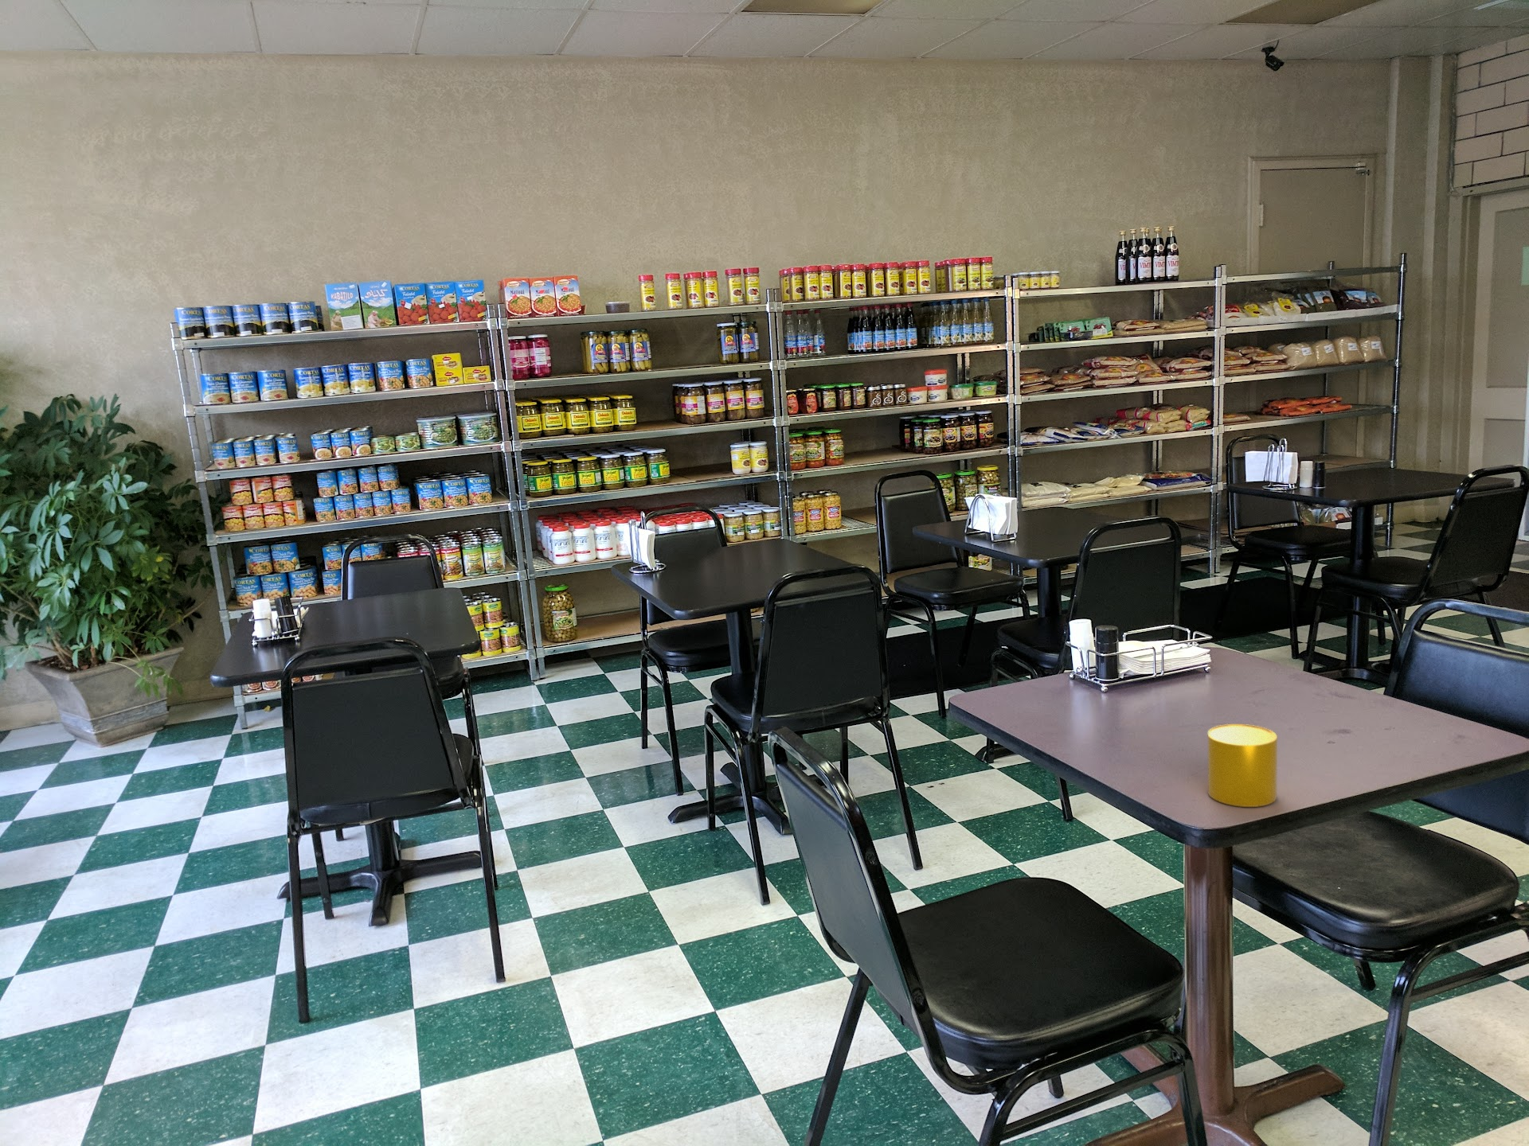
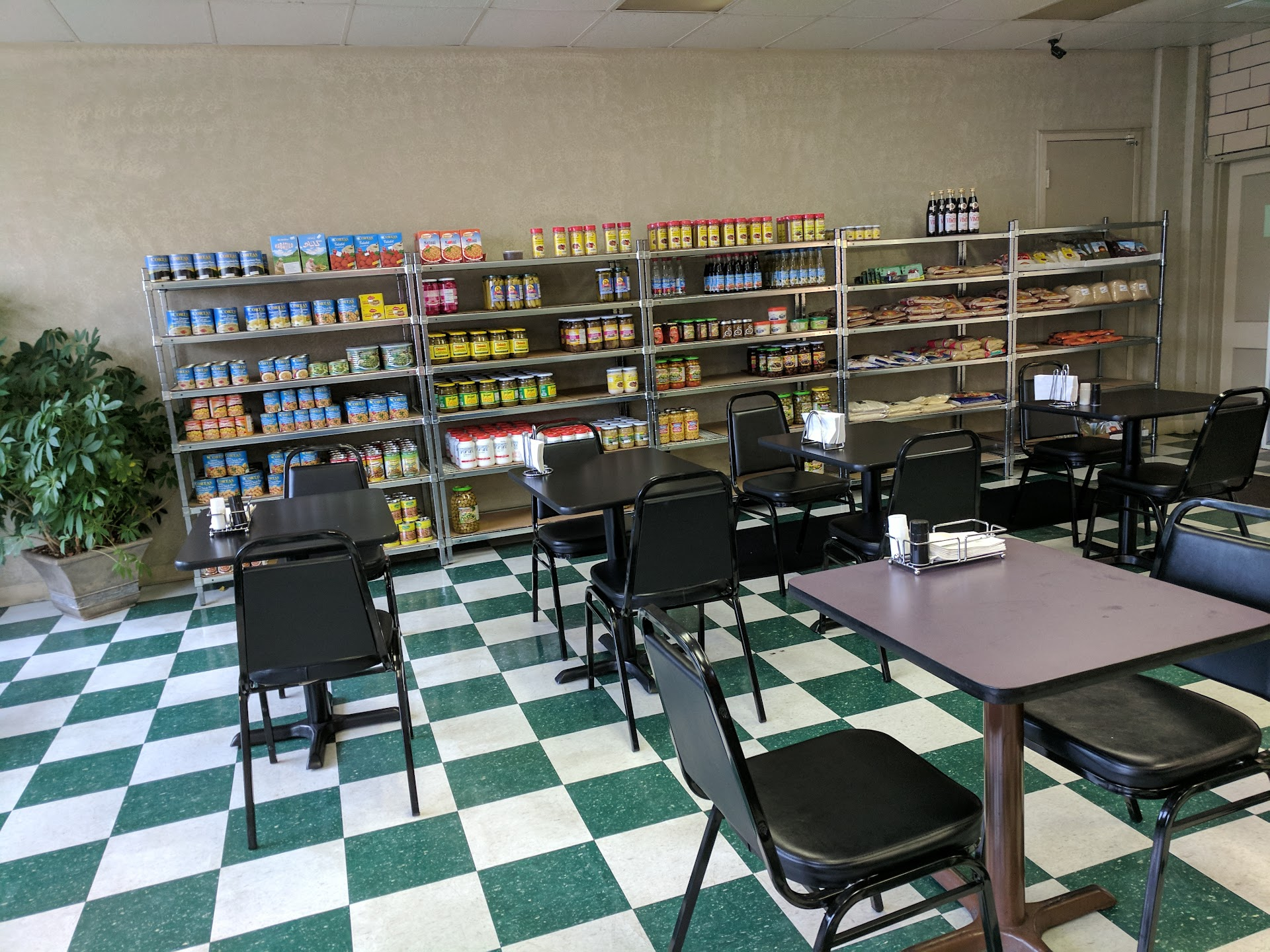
- cup (1241, 764)
